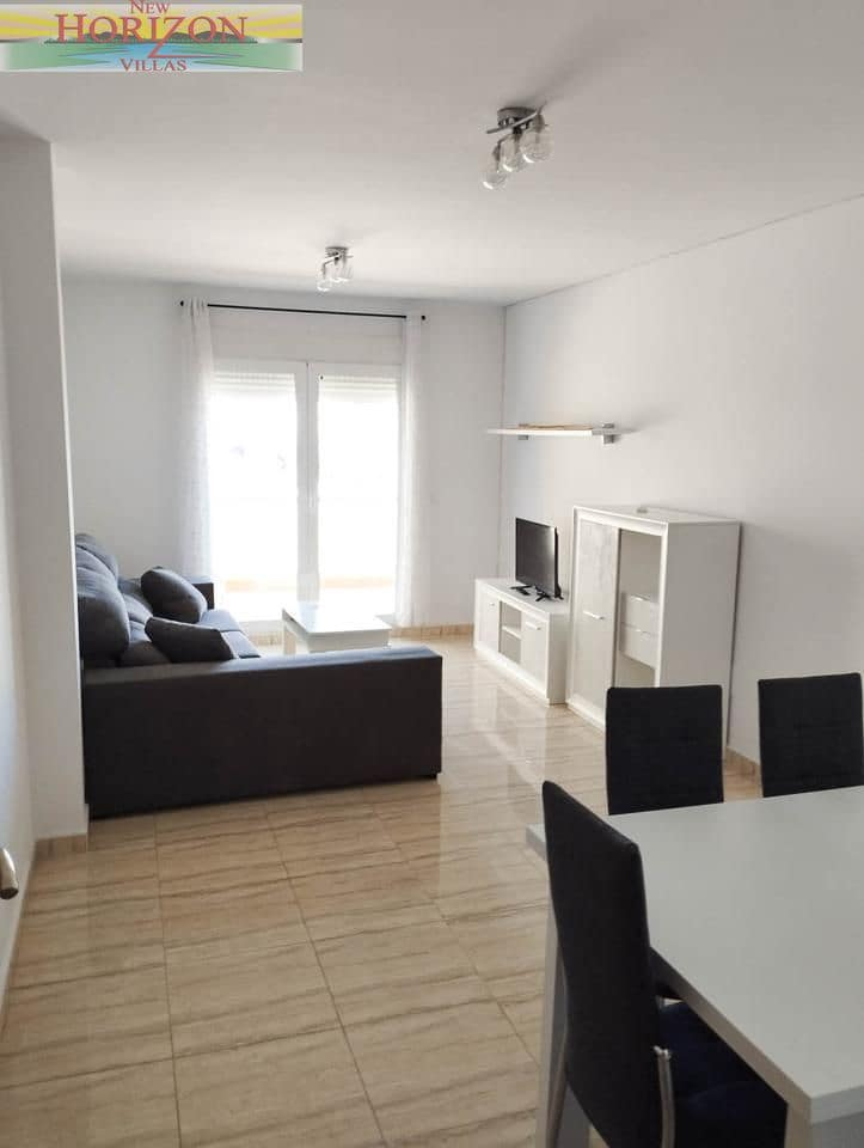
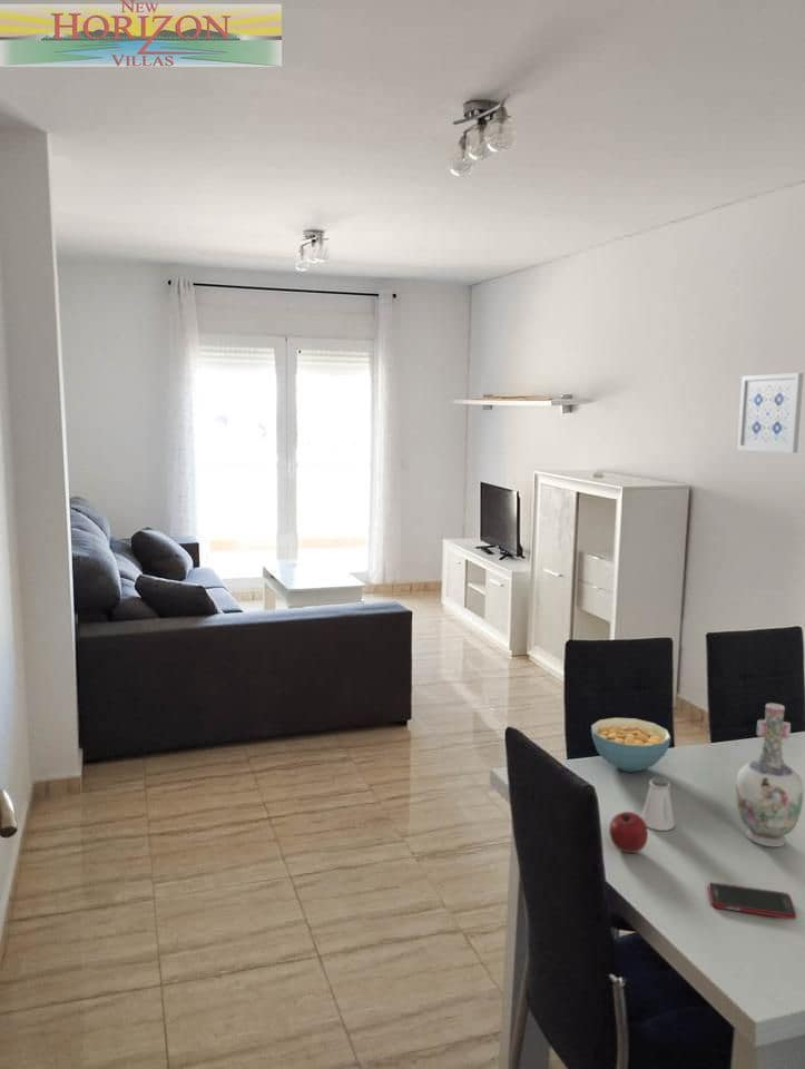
+ cell phone (750, 900)
+ vase (770, 773)
+ cereal bowl (629, 748)
+ apple (628, 832)
+ saltshaker (658, 801)
+ wall art (768, 413)
